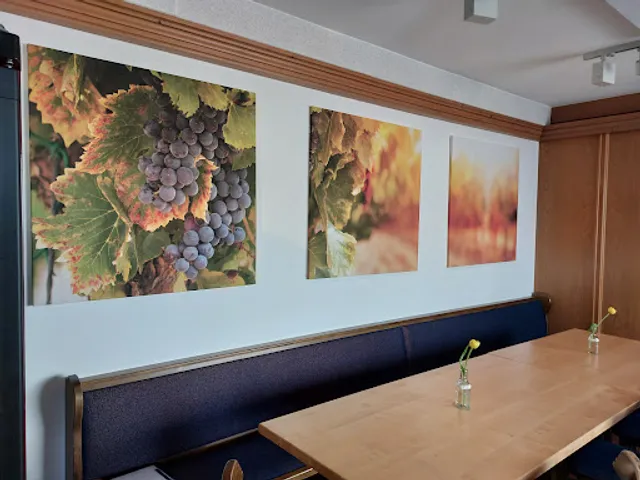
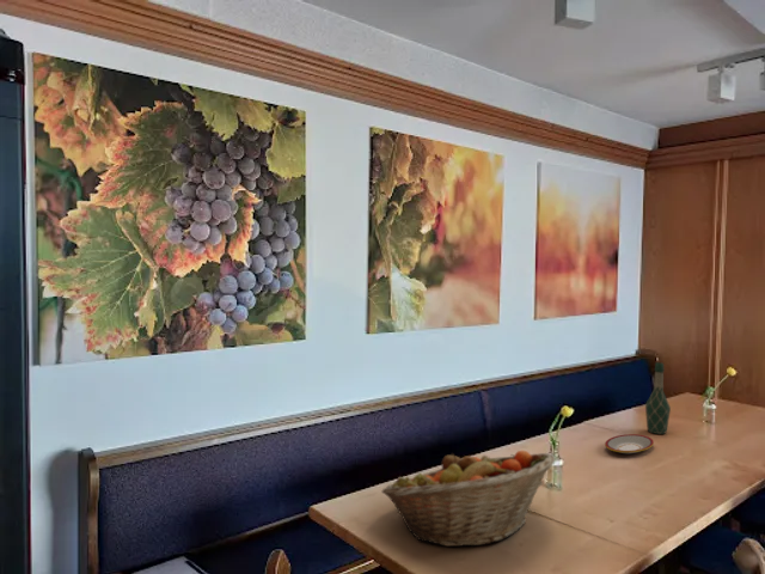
+ plate (629, 445)
+ fruit basket (470, 487)
+ wine bottle (657, 397)
